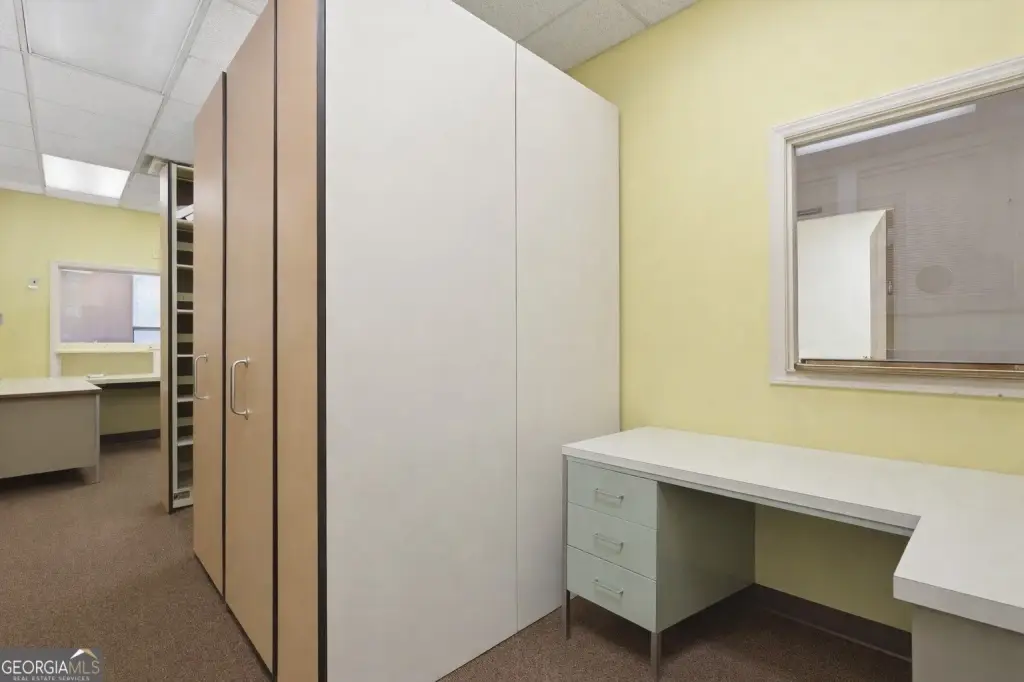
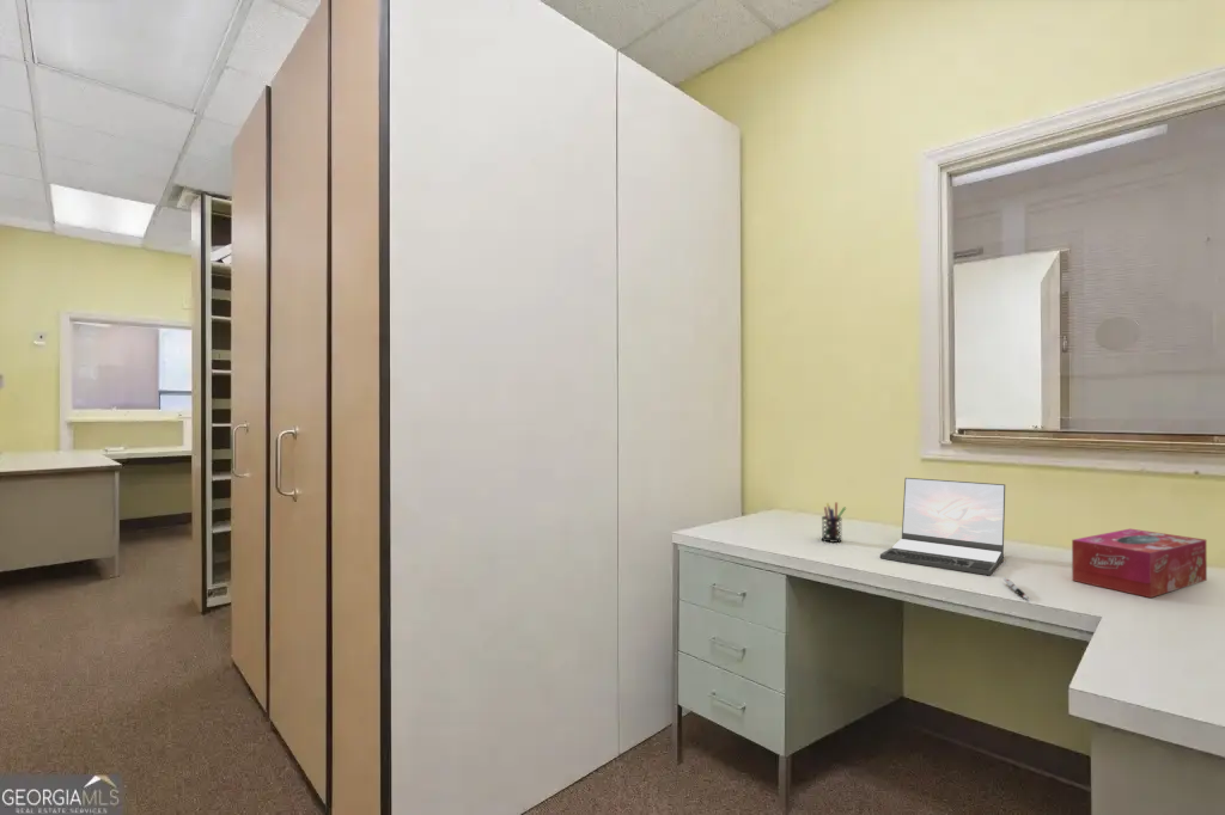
+ pen holder (834, 520)
+ tissue box (1139, 559)
+ pen (1016, 588)
+ laptop (943, 521)
